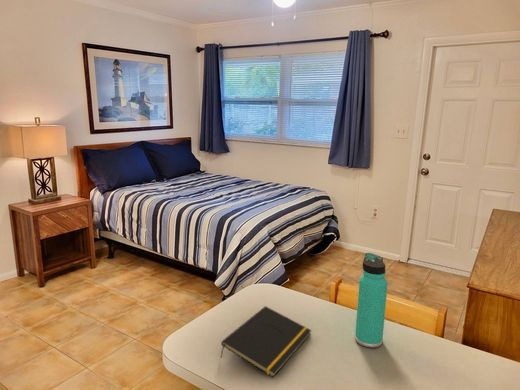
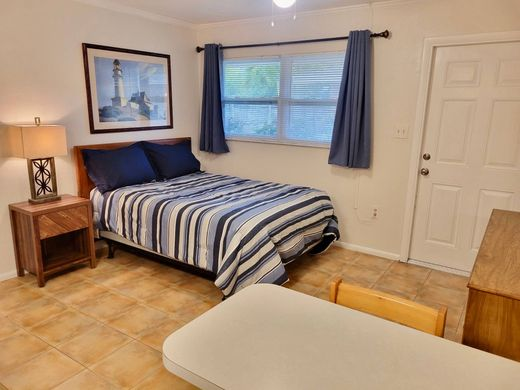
- notepad (268, 337)
- thermos bottle (371, 299)
